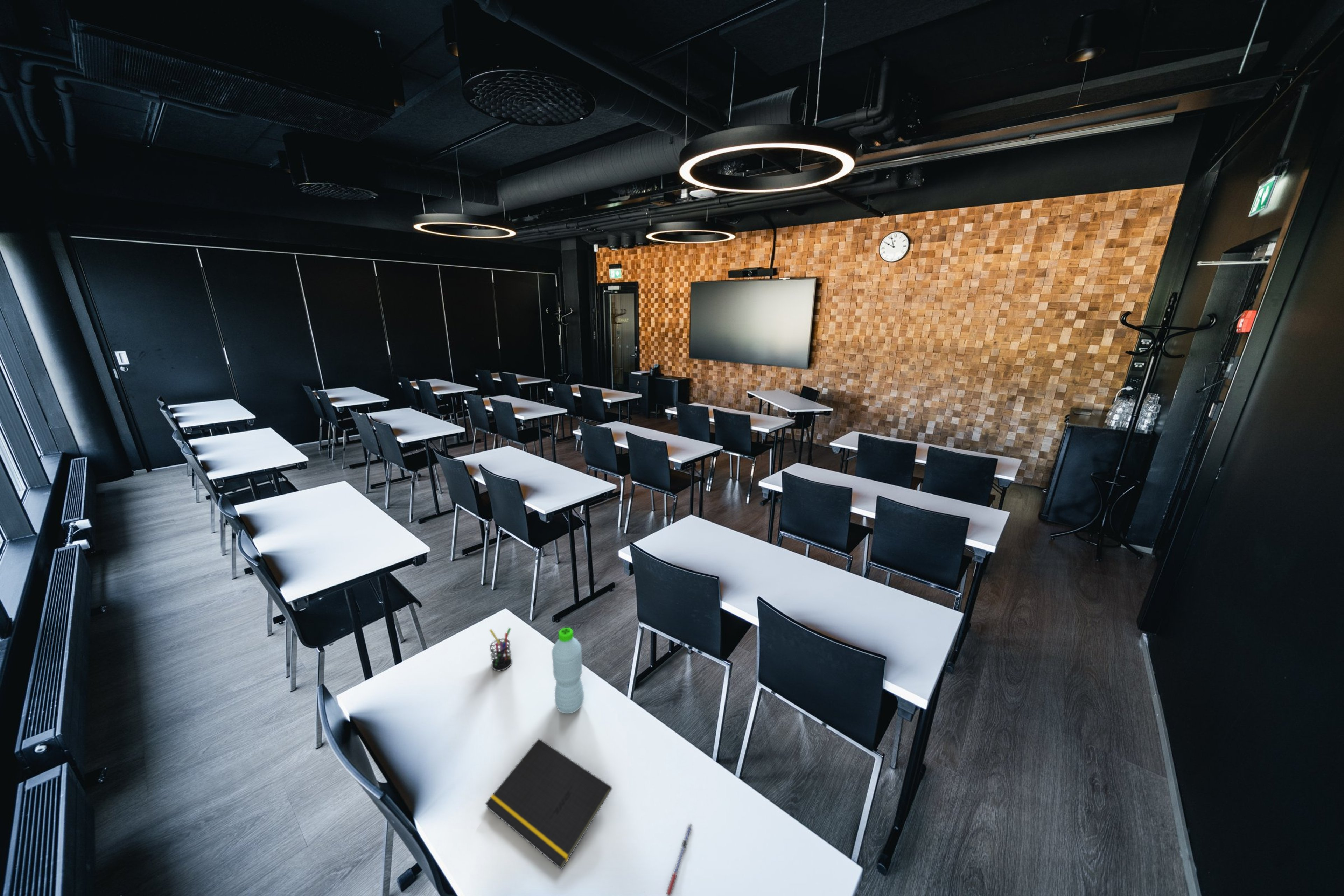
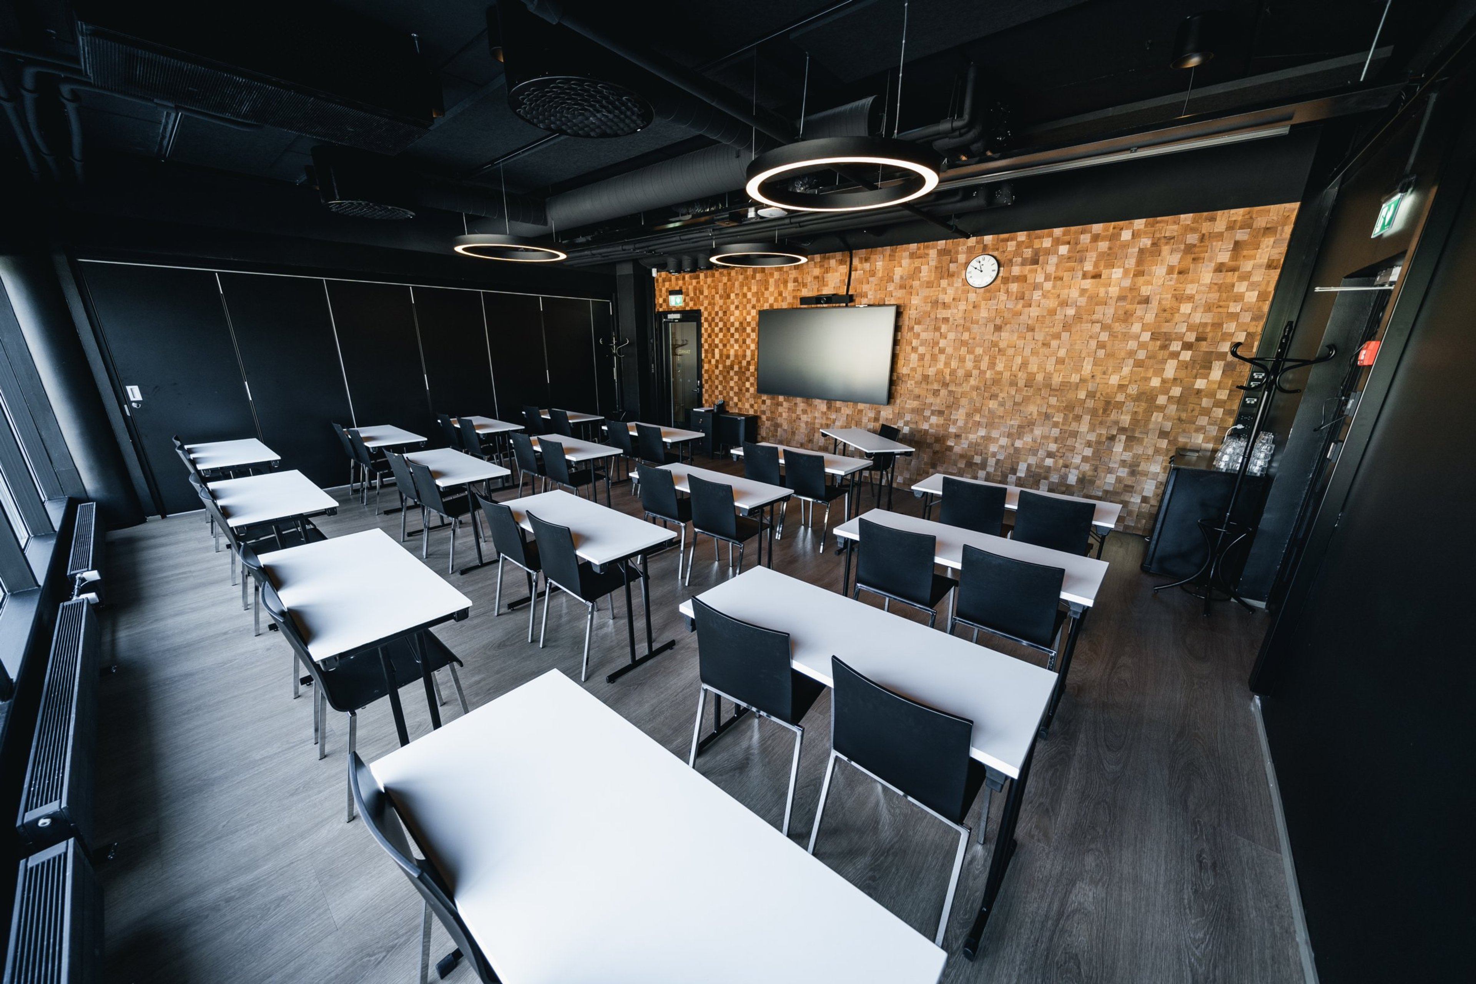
- pen holder (503, 646)
- notepad (549, 797)
- pen (680, 856)
- water bottle (568, 670)
